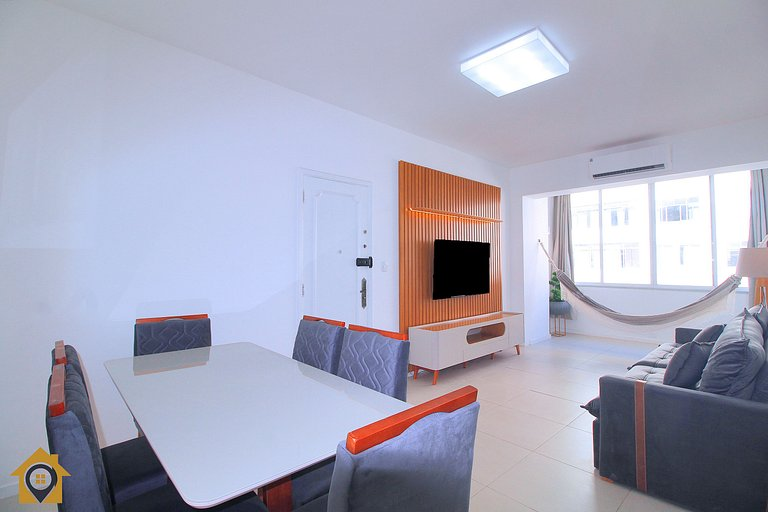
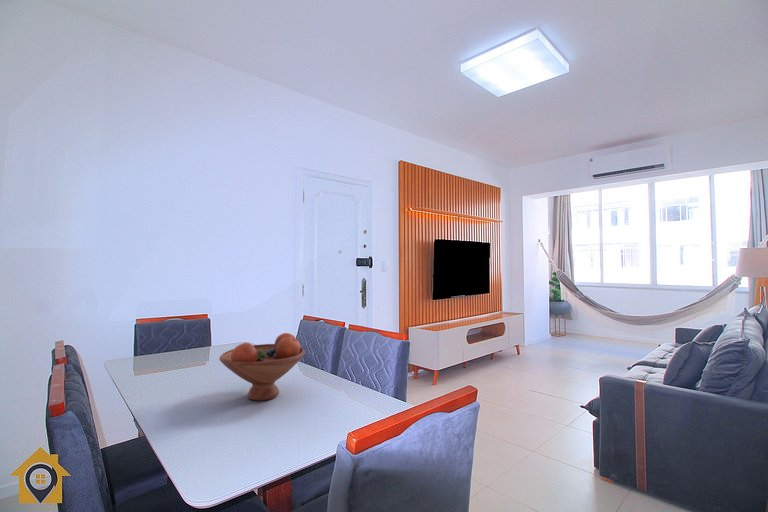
+ fruit bowl (263, 365)
